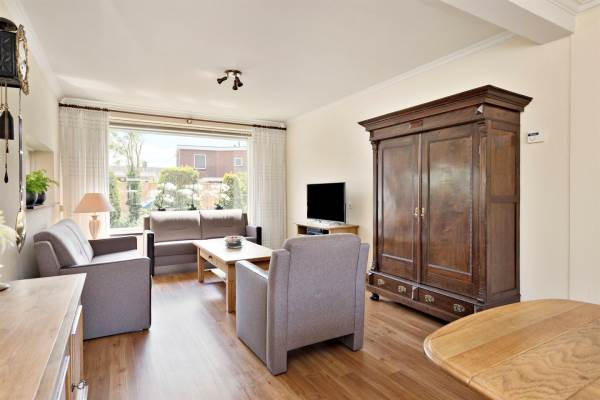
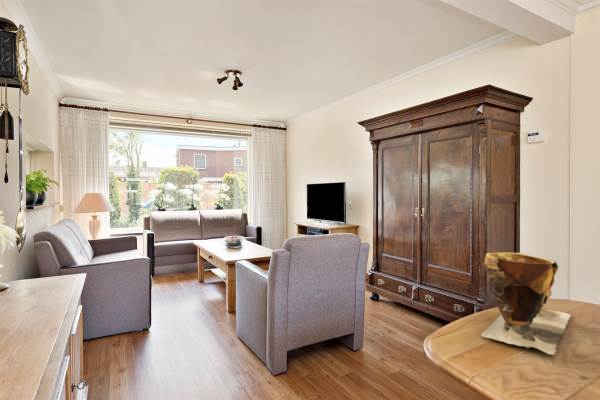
+ clay pot (526, 288)
